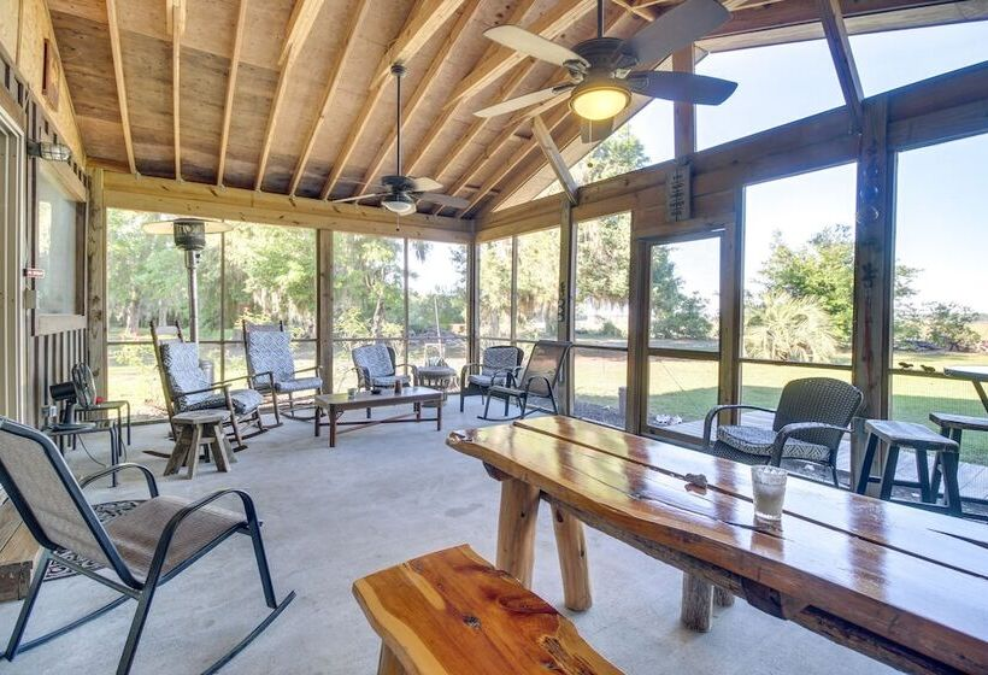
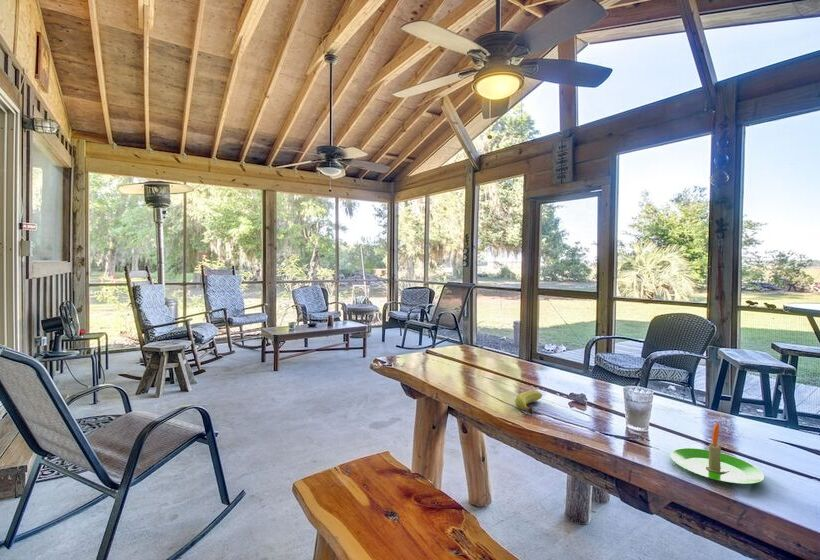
+ candle (714, 445)
+ fruit (531, 400)
